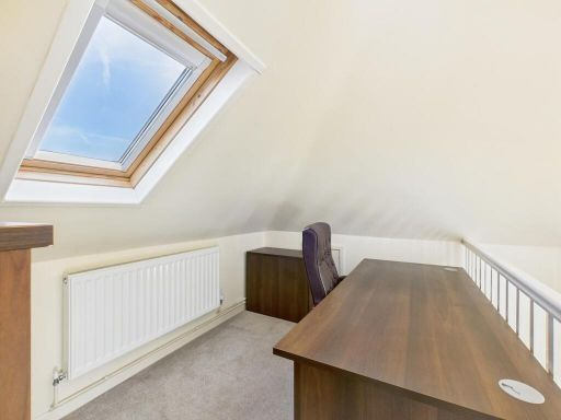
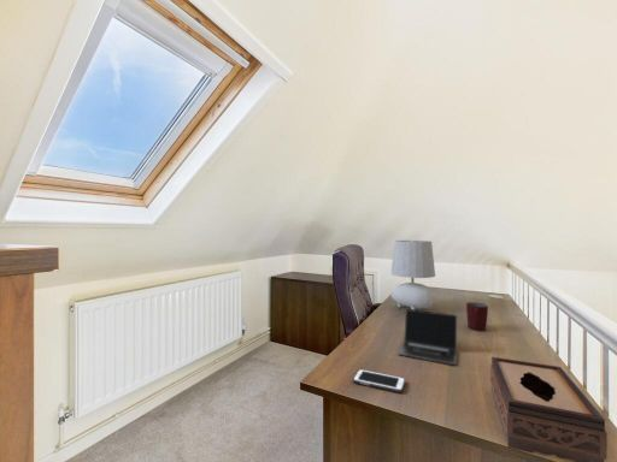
+ table lamp (411, 274)
+ laptop (449, 337)
+ mug (476, 316)
+ tissue box (536, 402)
+ cell phone (378, 380)
